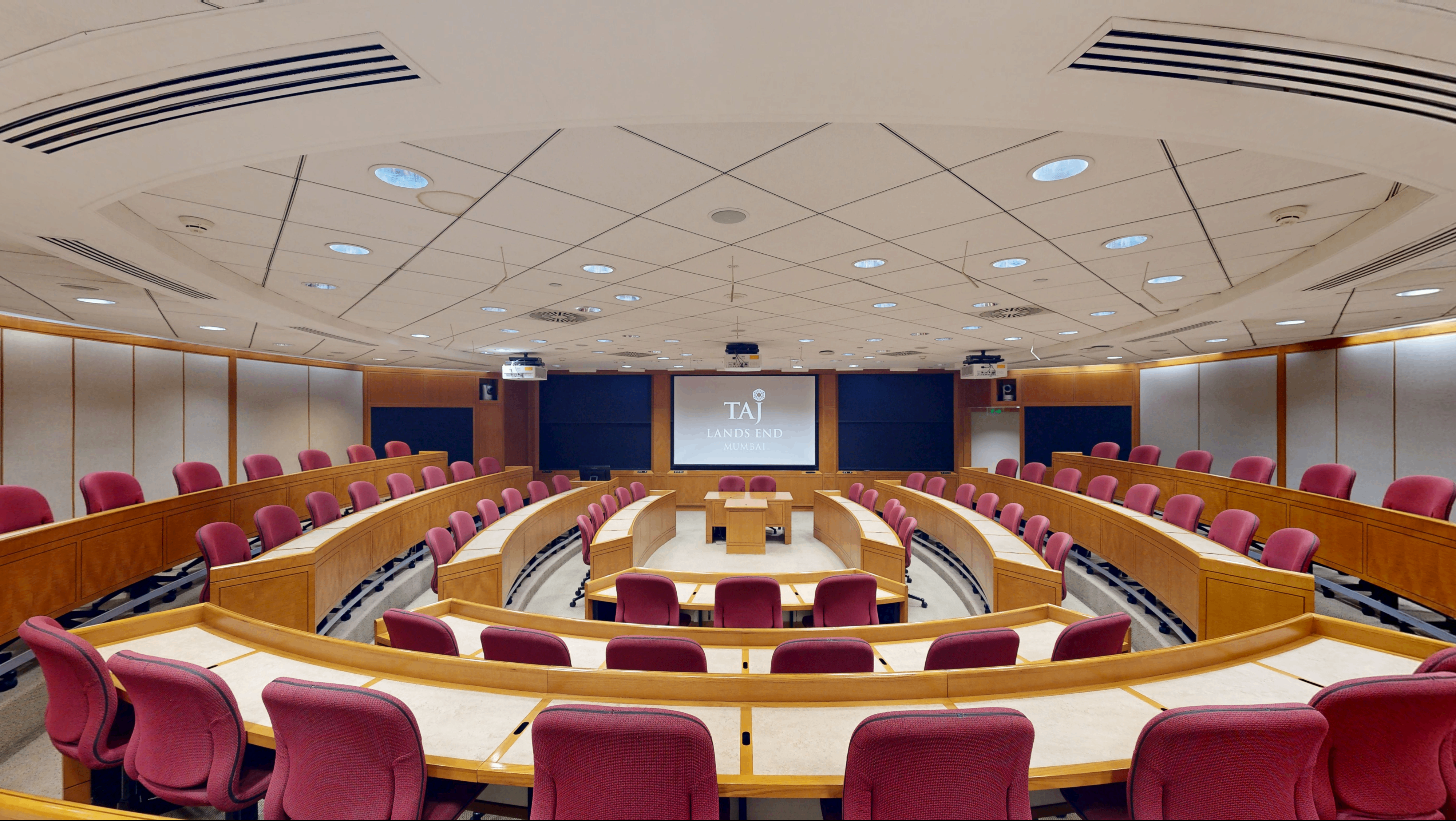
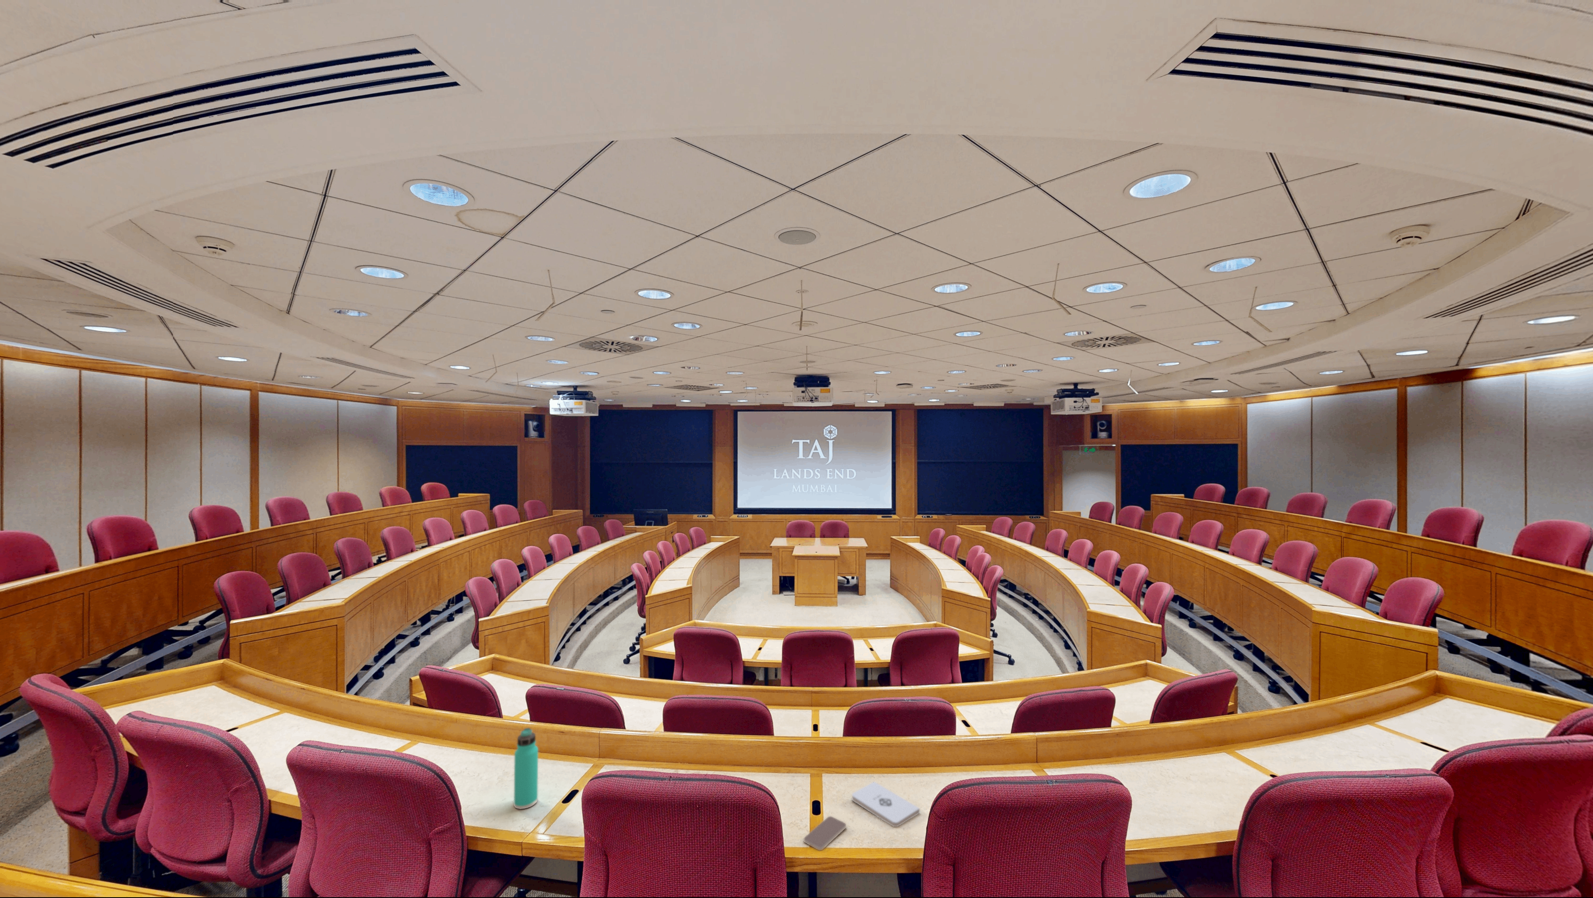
+ thermos bottle (526, 767)
+ notepad (884, 803)
+ smartphone (825, 832)
